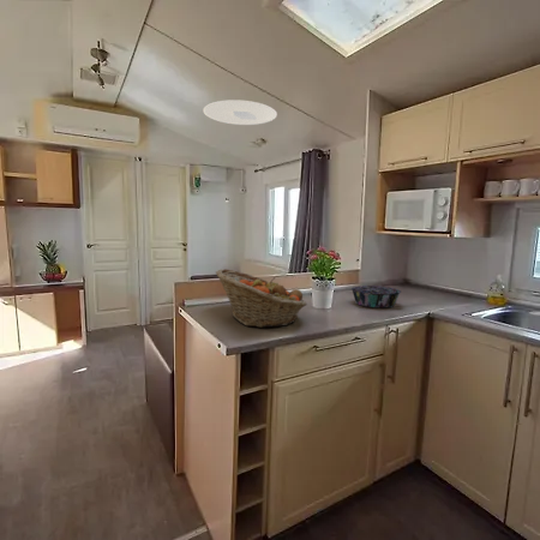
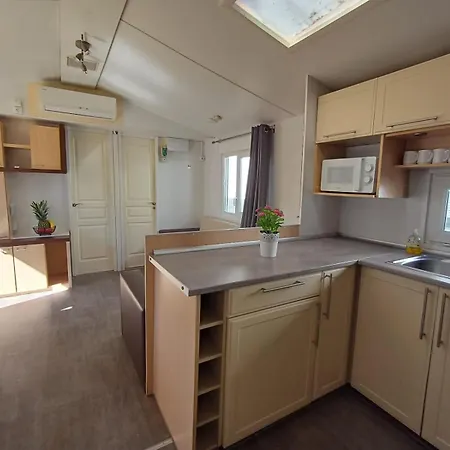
- decorative bowl (374, 296)
- ceiling light (240, 109)
- fruit basket (259, 294)
